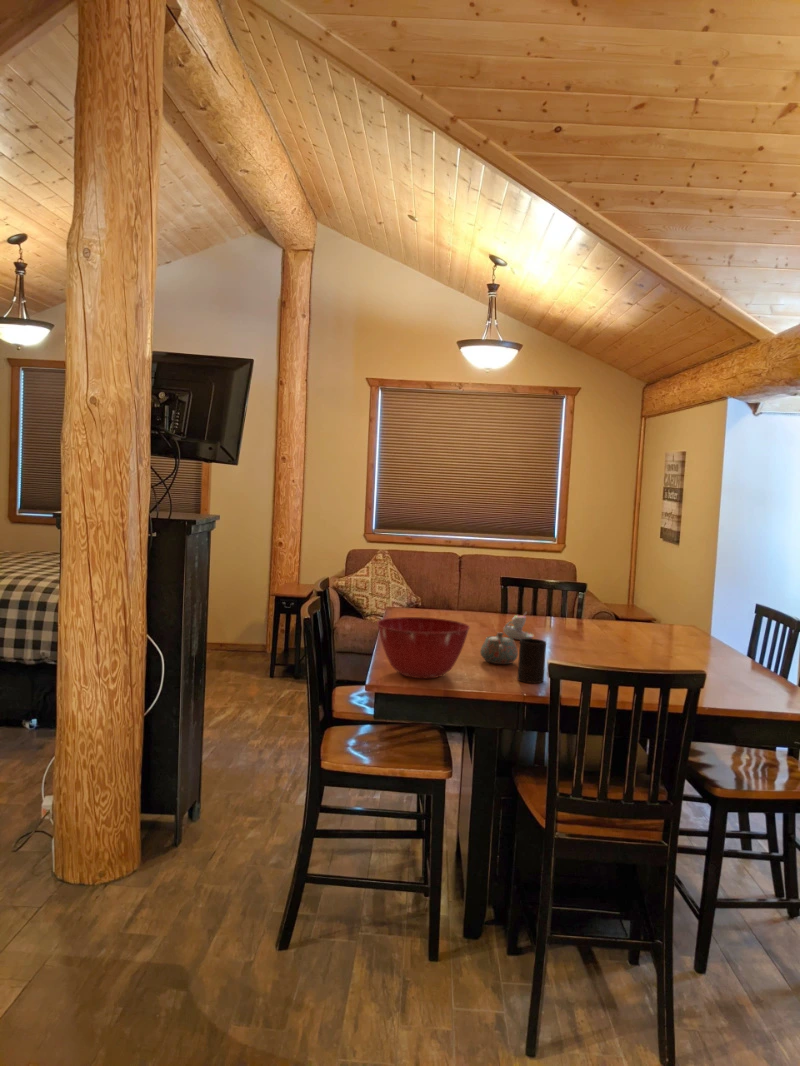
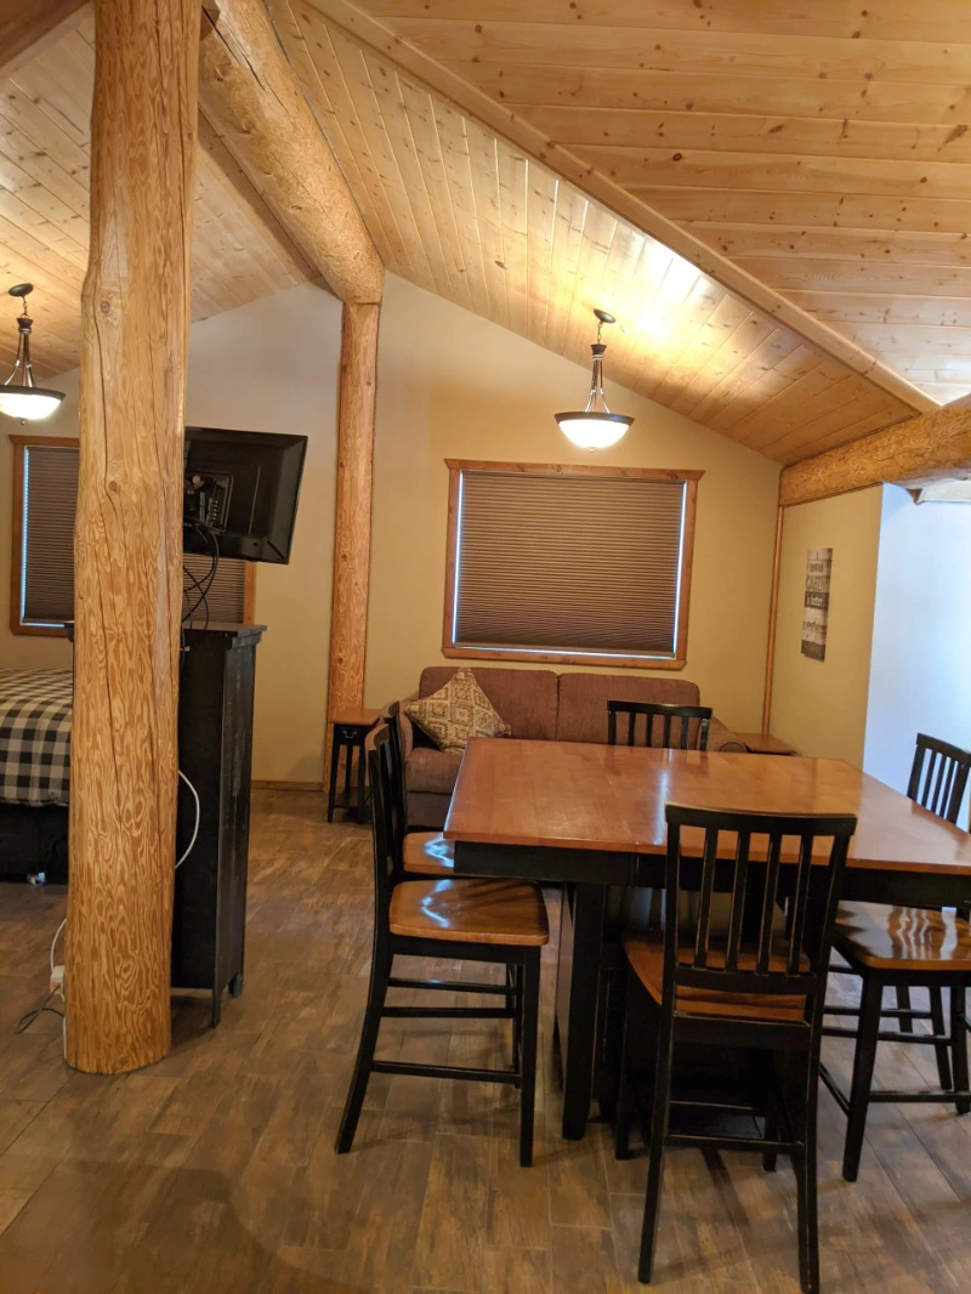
- teapot (499, 646)
- cup (531, 660)
- candle (519, 624)
- mixing bowl (421, 648)
